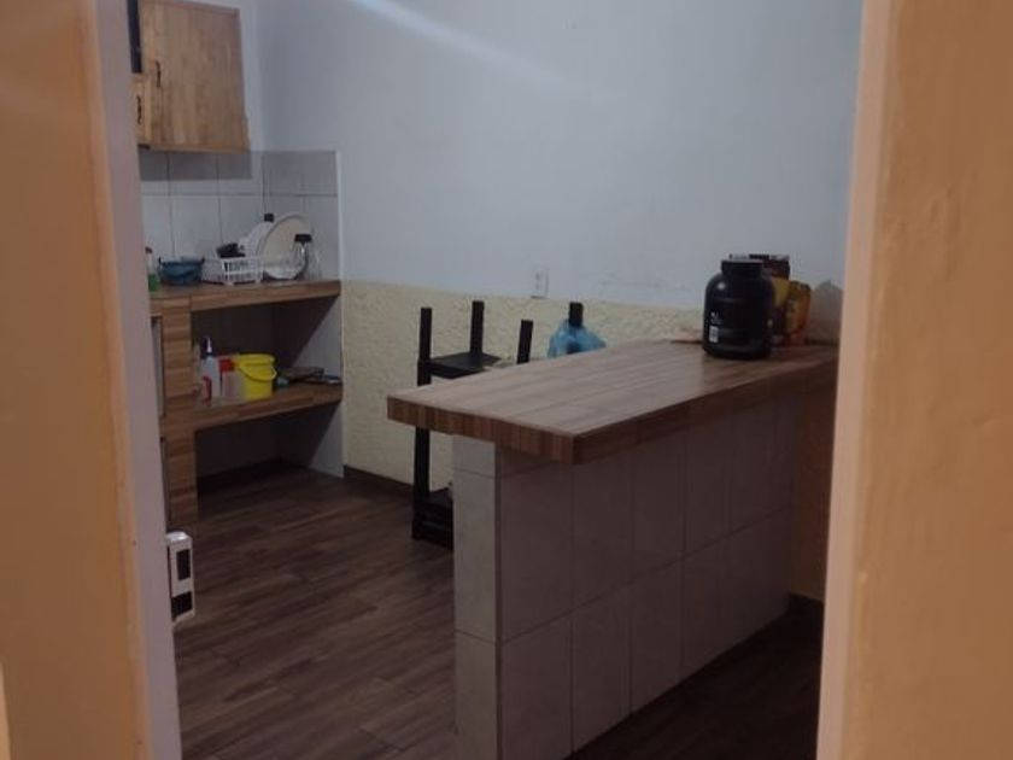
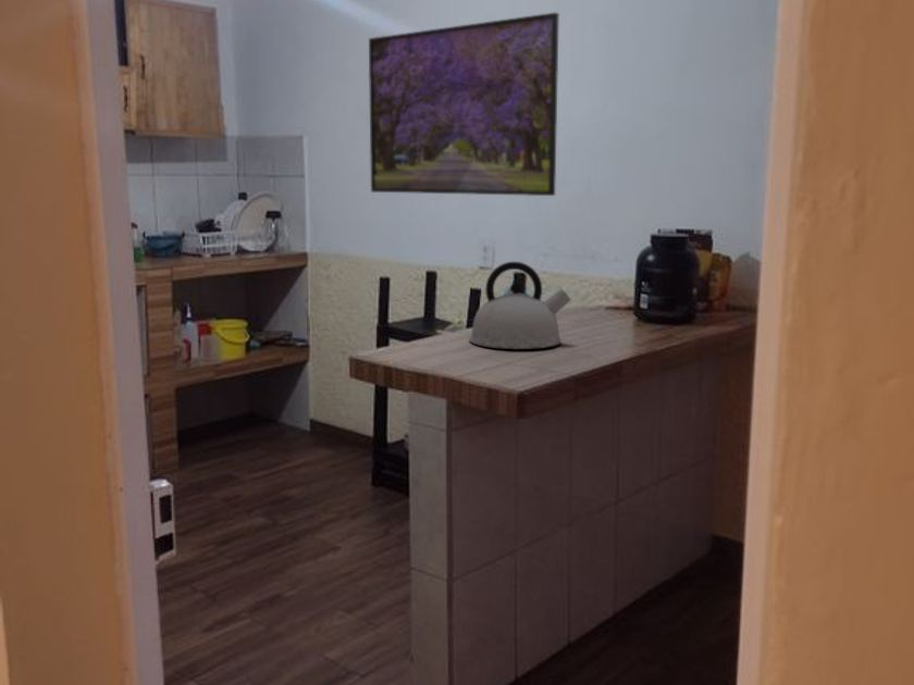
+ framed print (455, 111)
+ kettle (520, 301)
